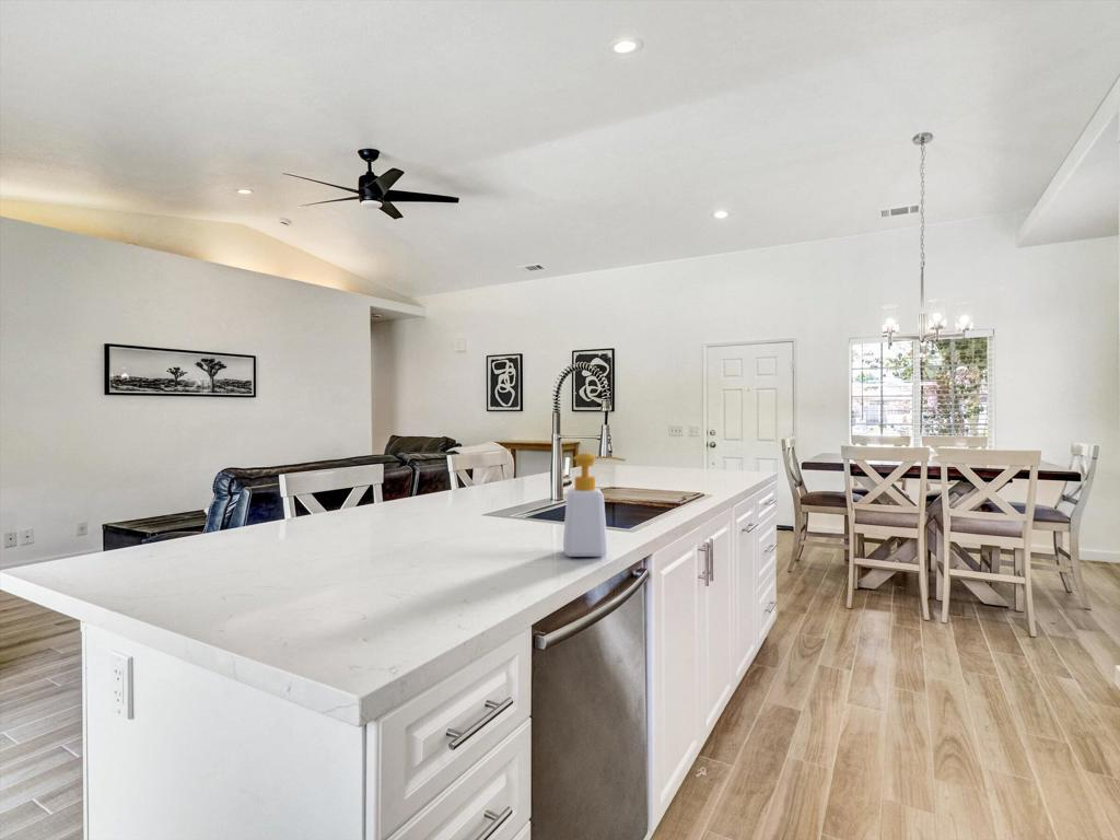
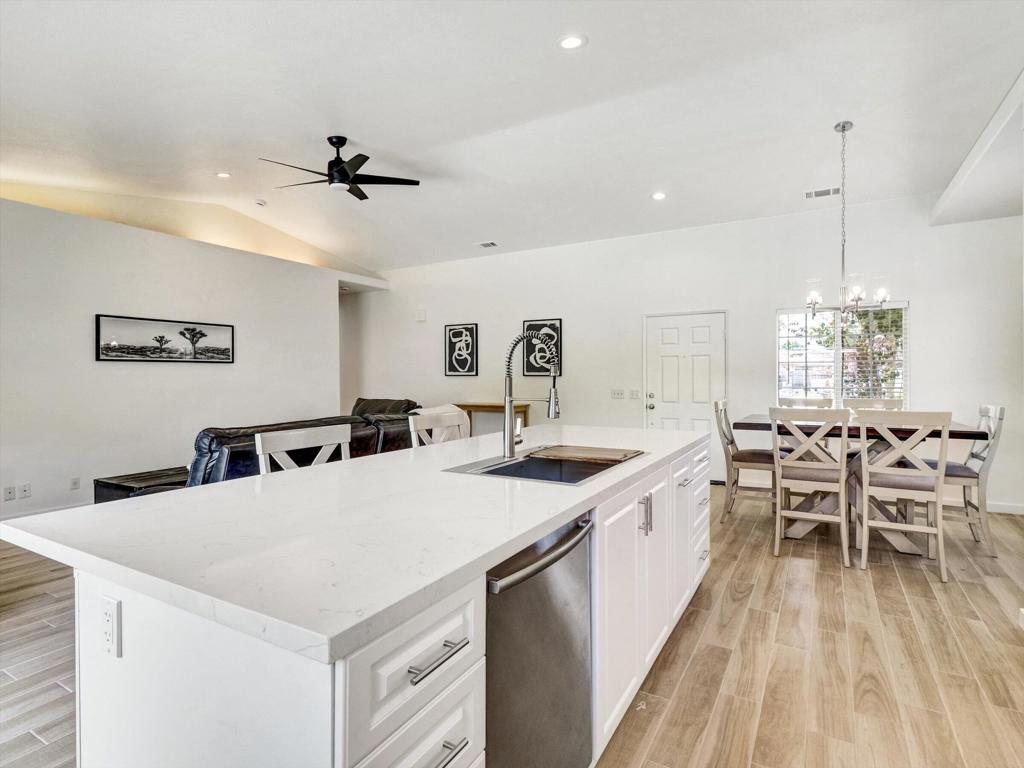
- soap bottle (594, 502)
